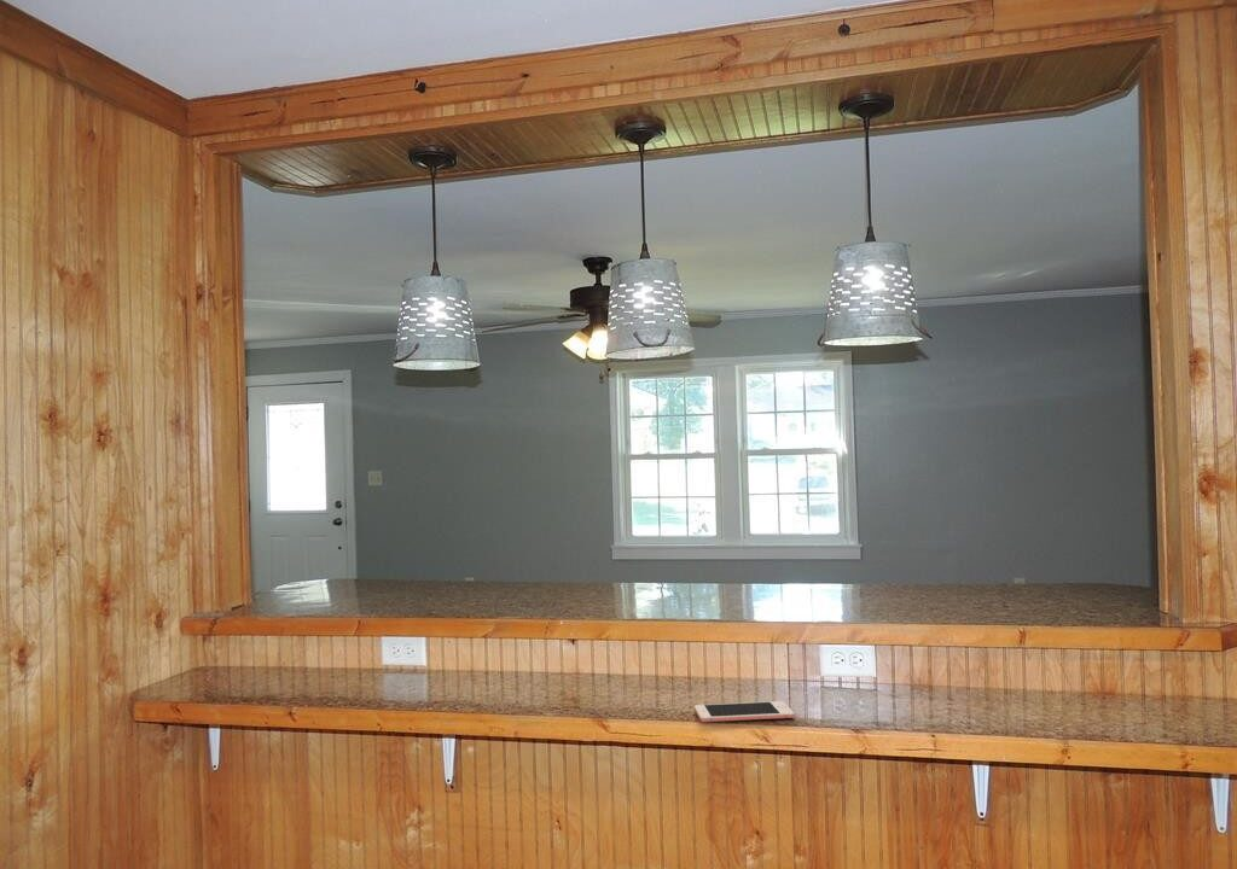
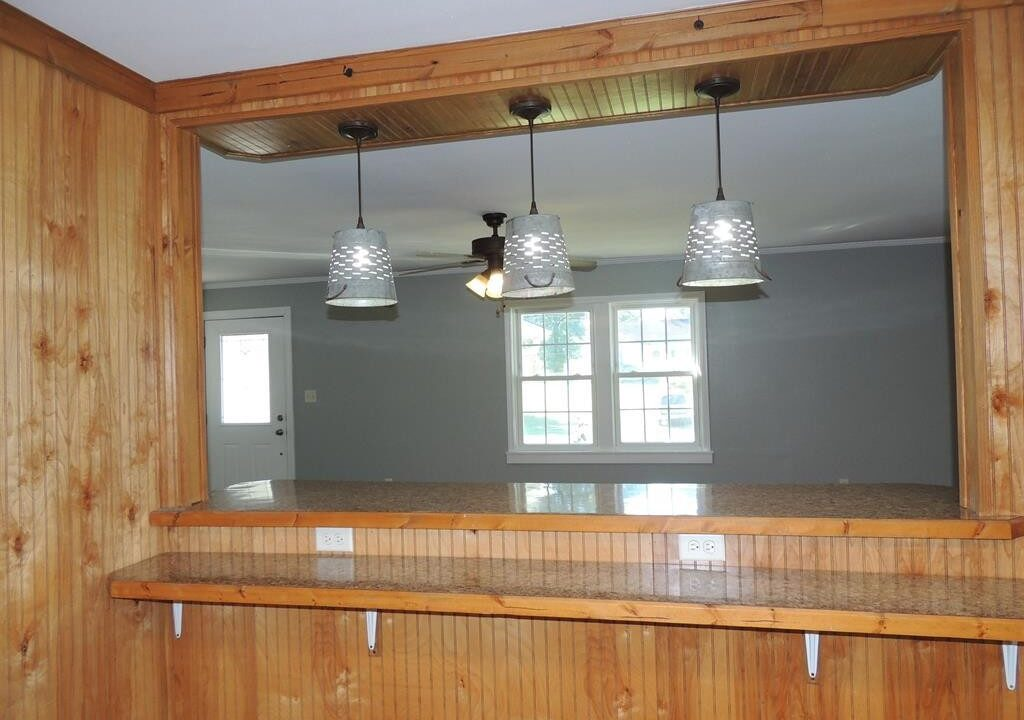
- cell phone (743, 711)
